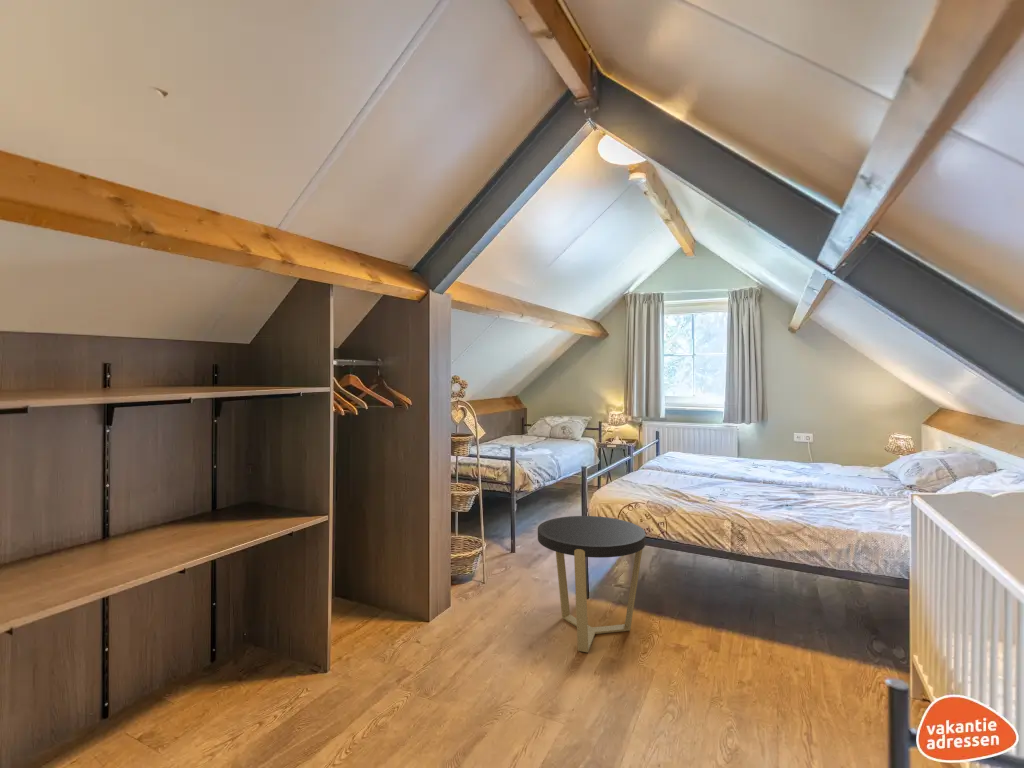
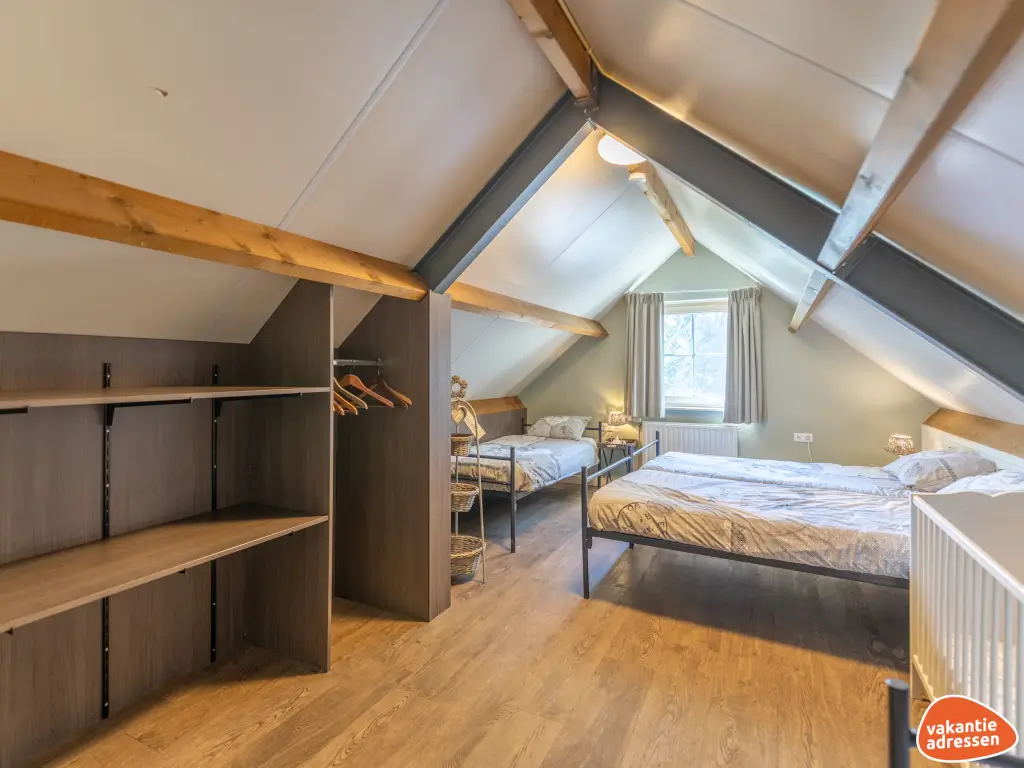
- side table (585, 580)
